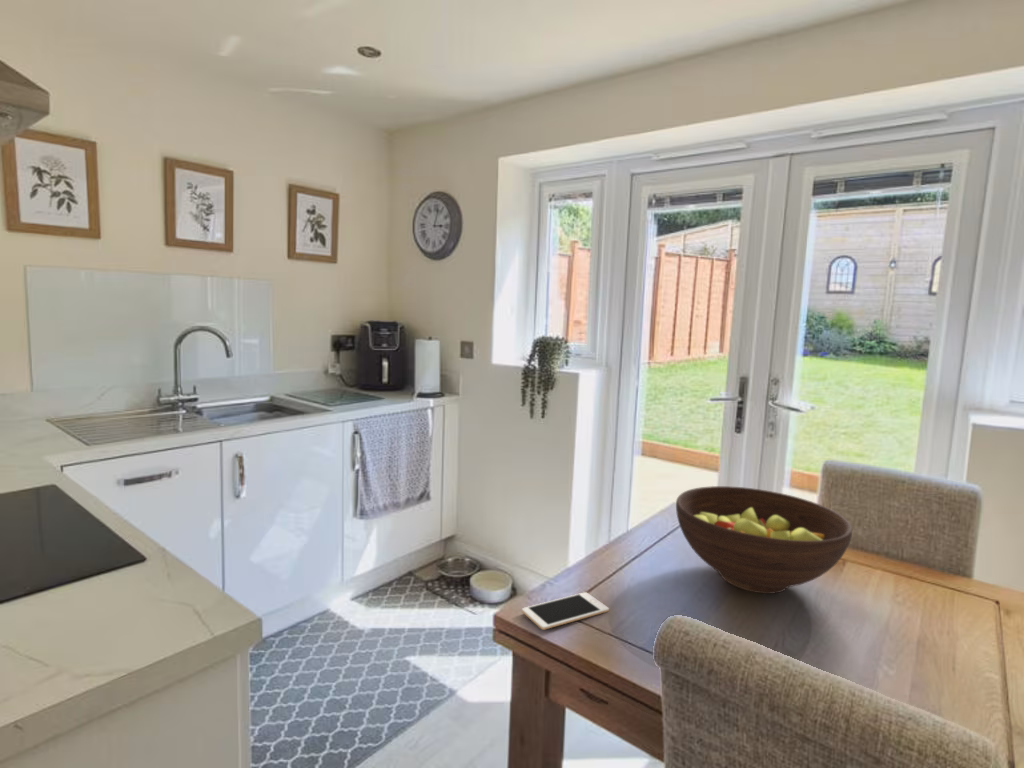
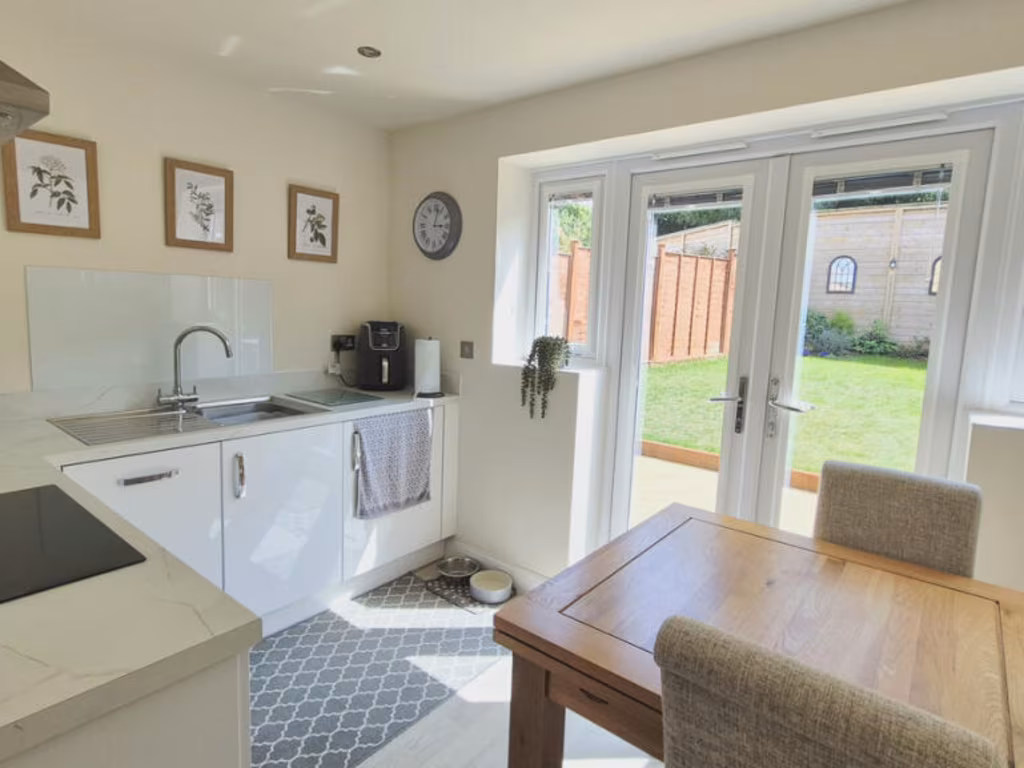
- cell phone (565, 609)
- fruit bowl (756, 545)
